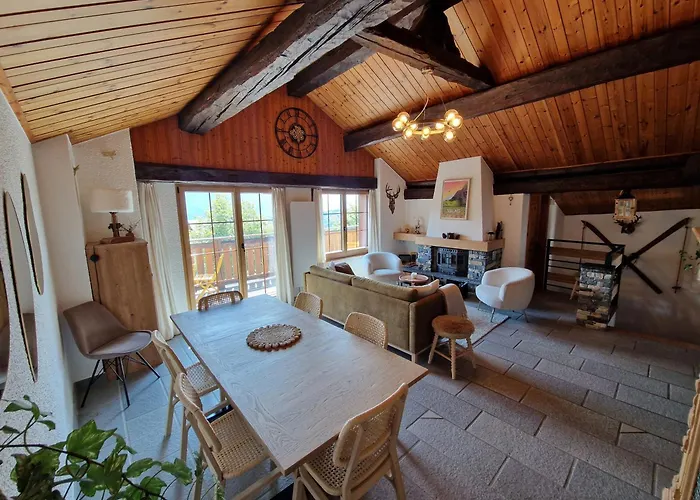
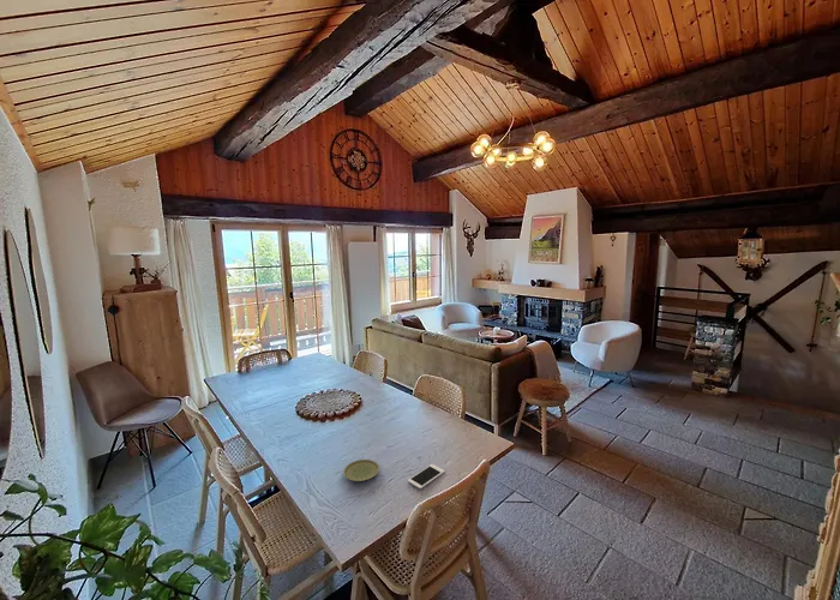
+ cell phone (426, 475)
+ plate (361, 472)
